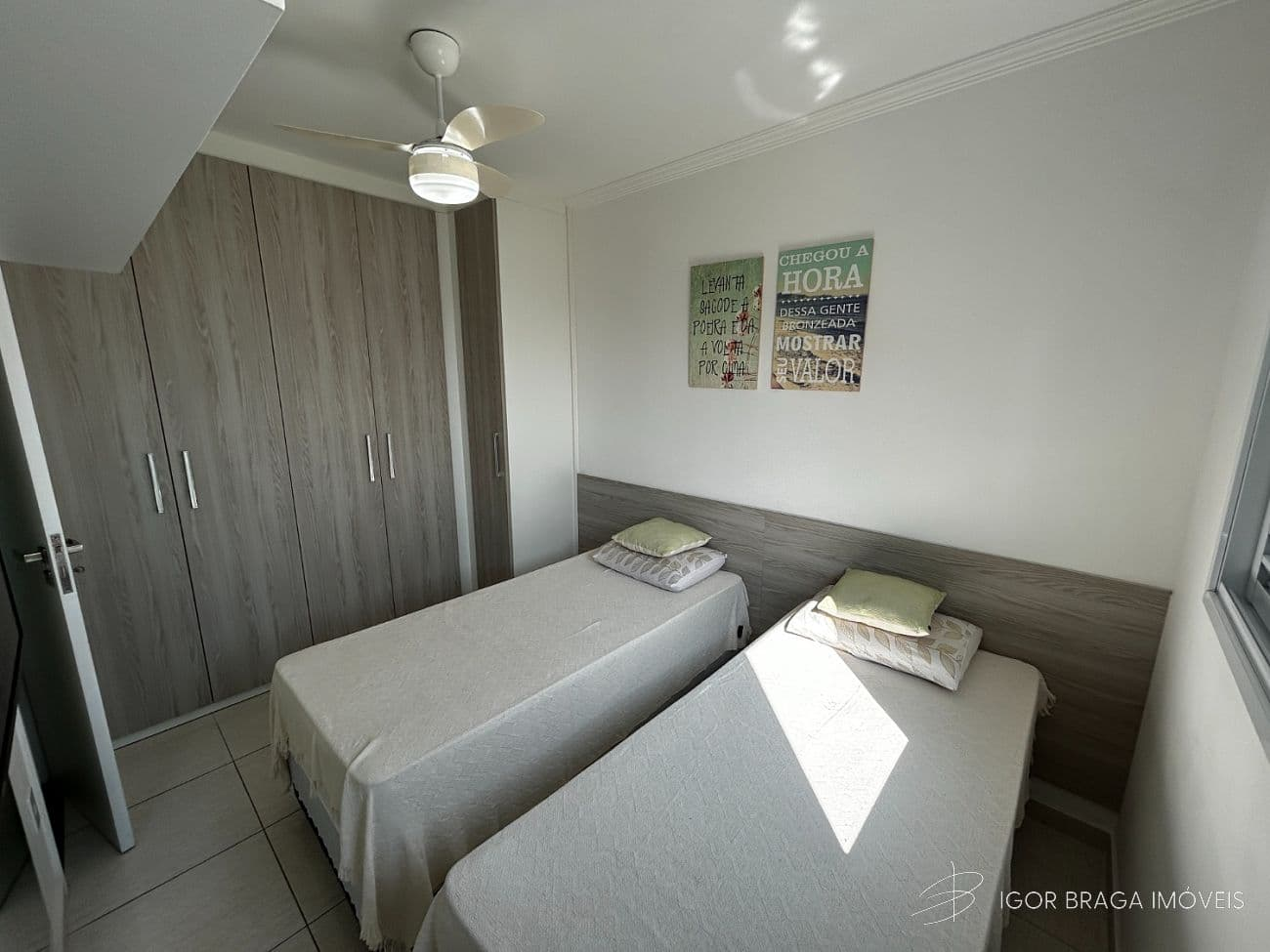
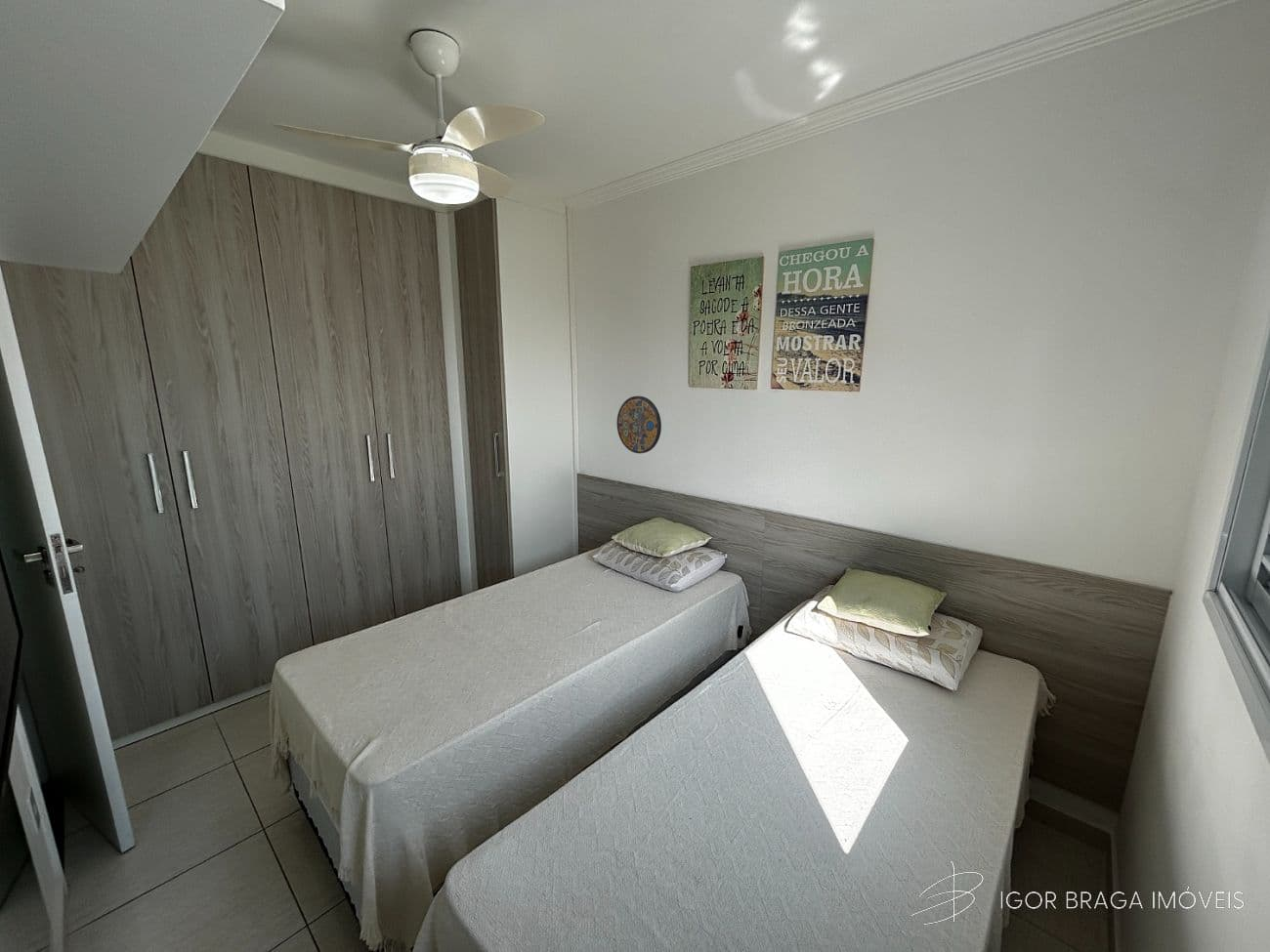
+ manhole cover (638, 425)
